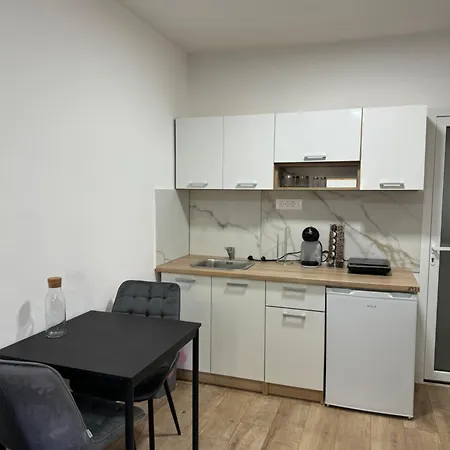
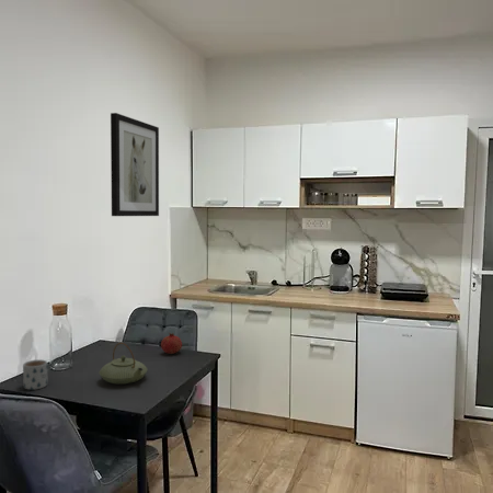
+ fruit (171, 342)
+ teapot (125, 362)
+ wall art (136, 169)
+ mug (37, 372)
